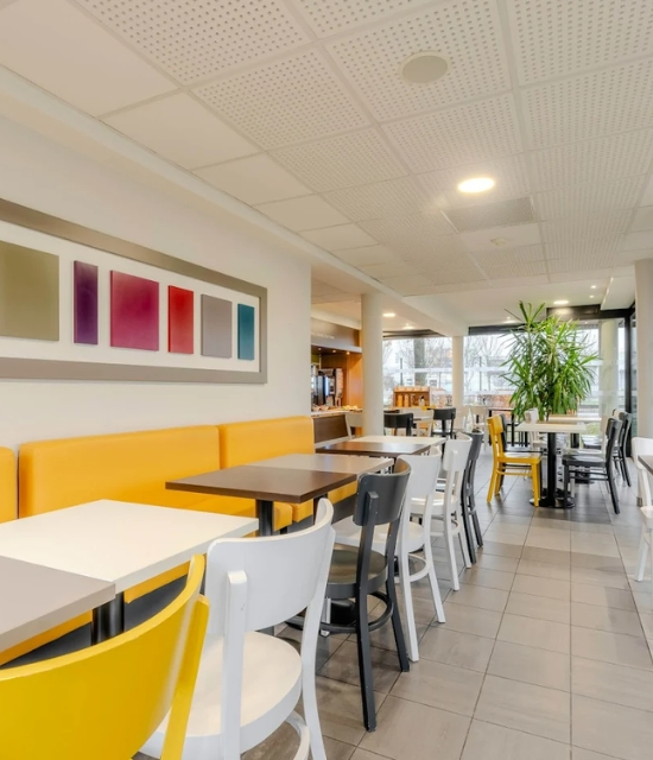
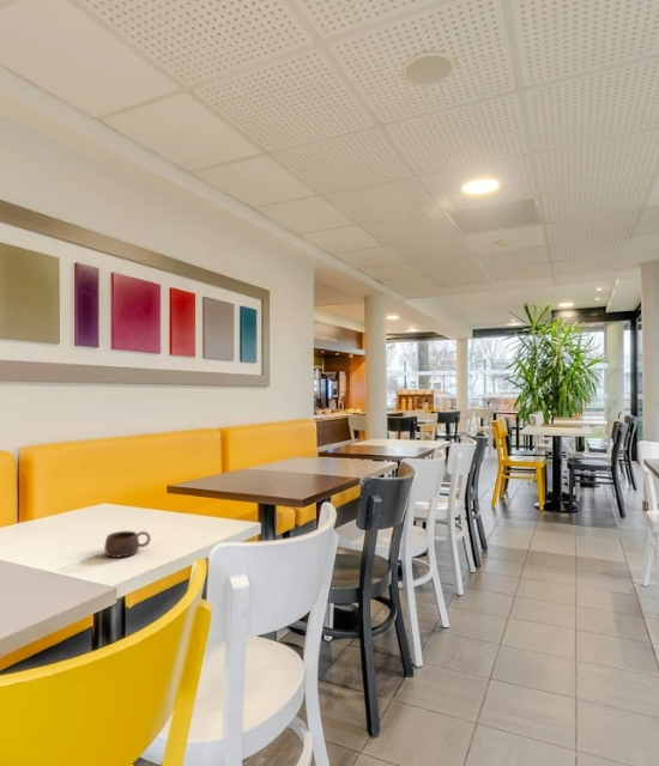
+ cup (127, 542)
